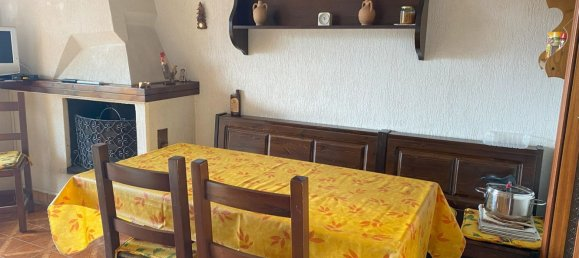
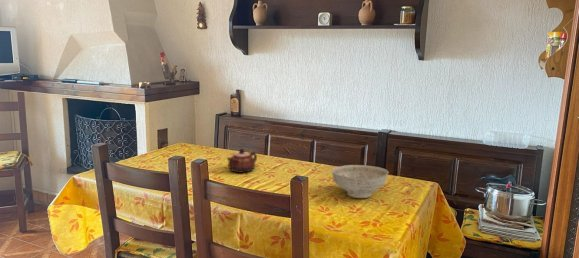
+ teapot (242, 159)
+ decorative bowl (359, 182)
